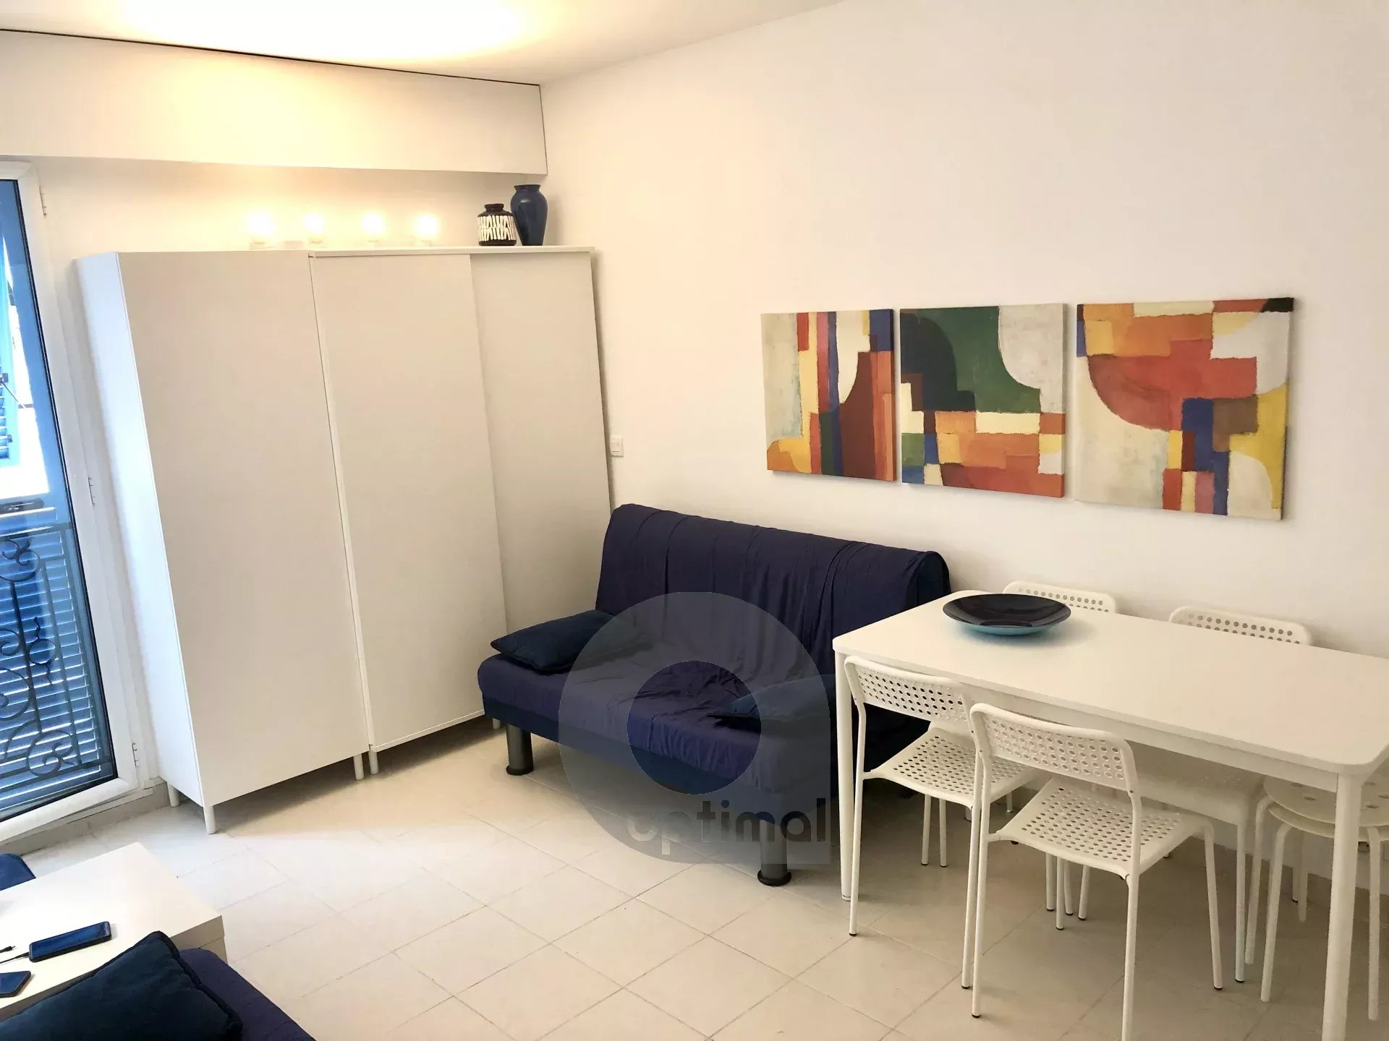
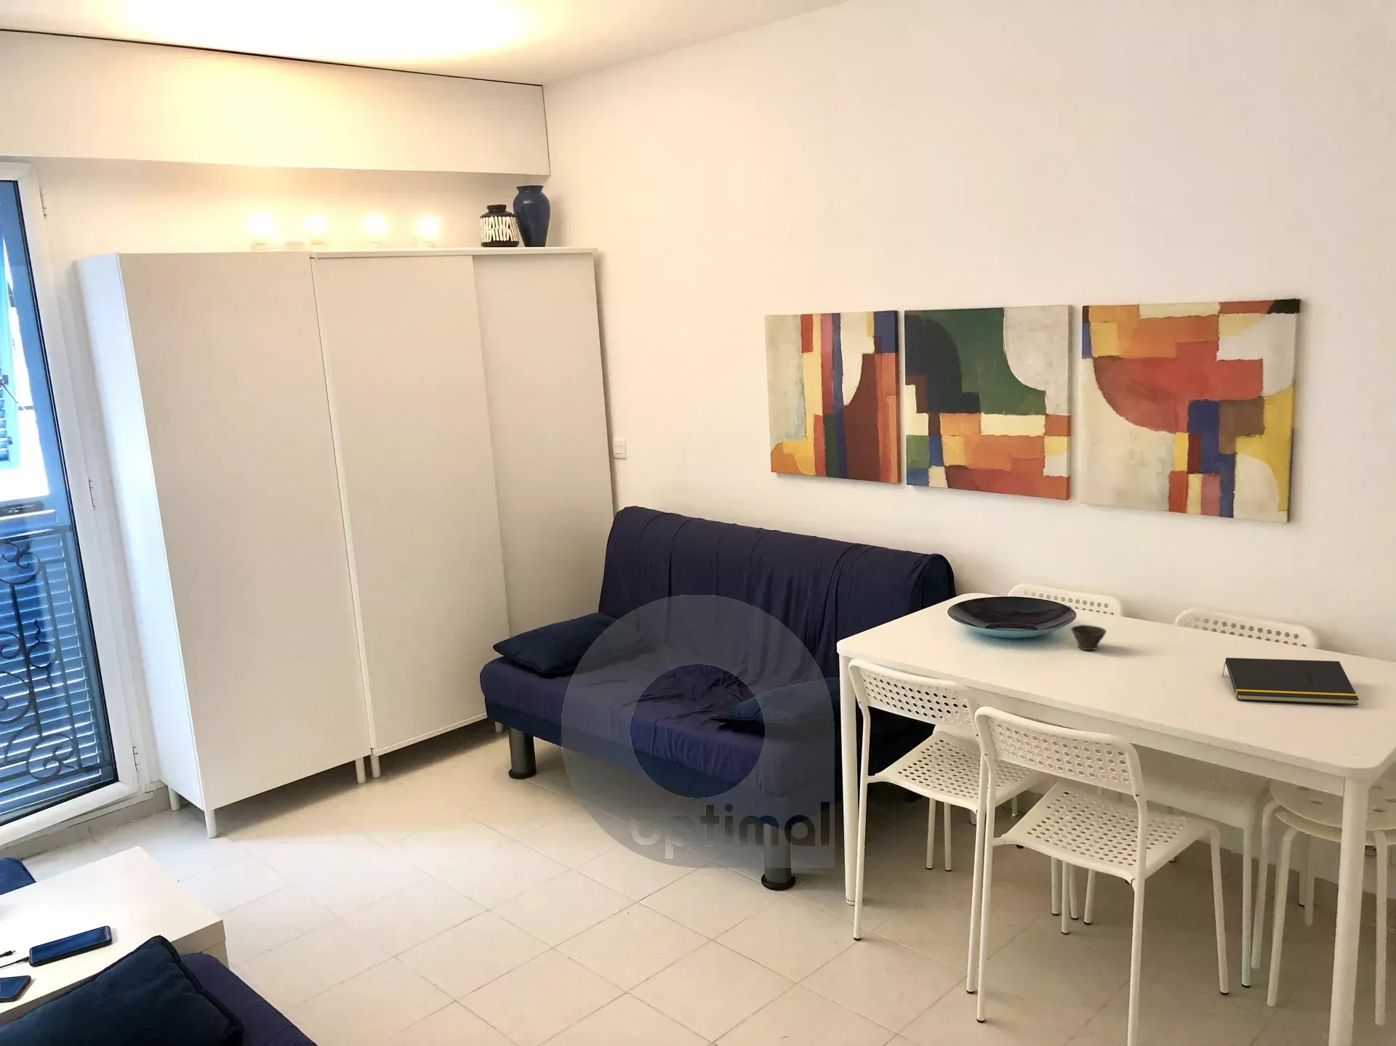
+ notepad (1289, 680)
+ cup (1088, 637)
